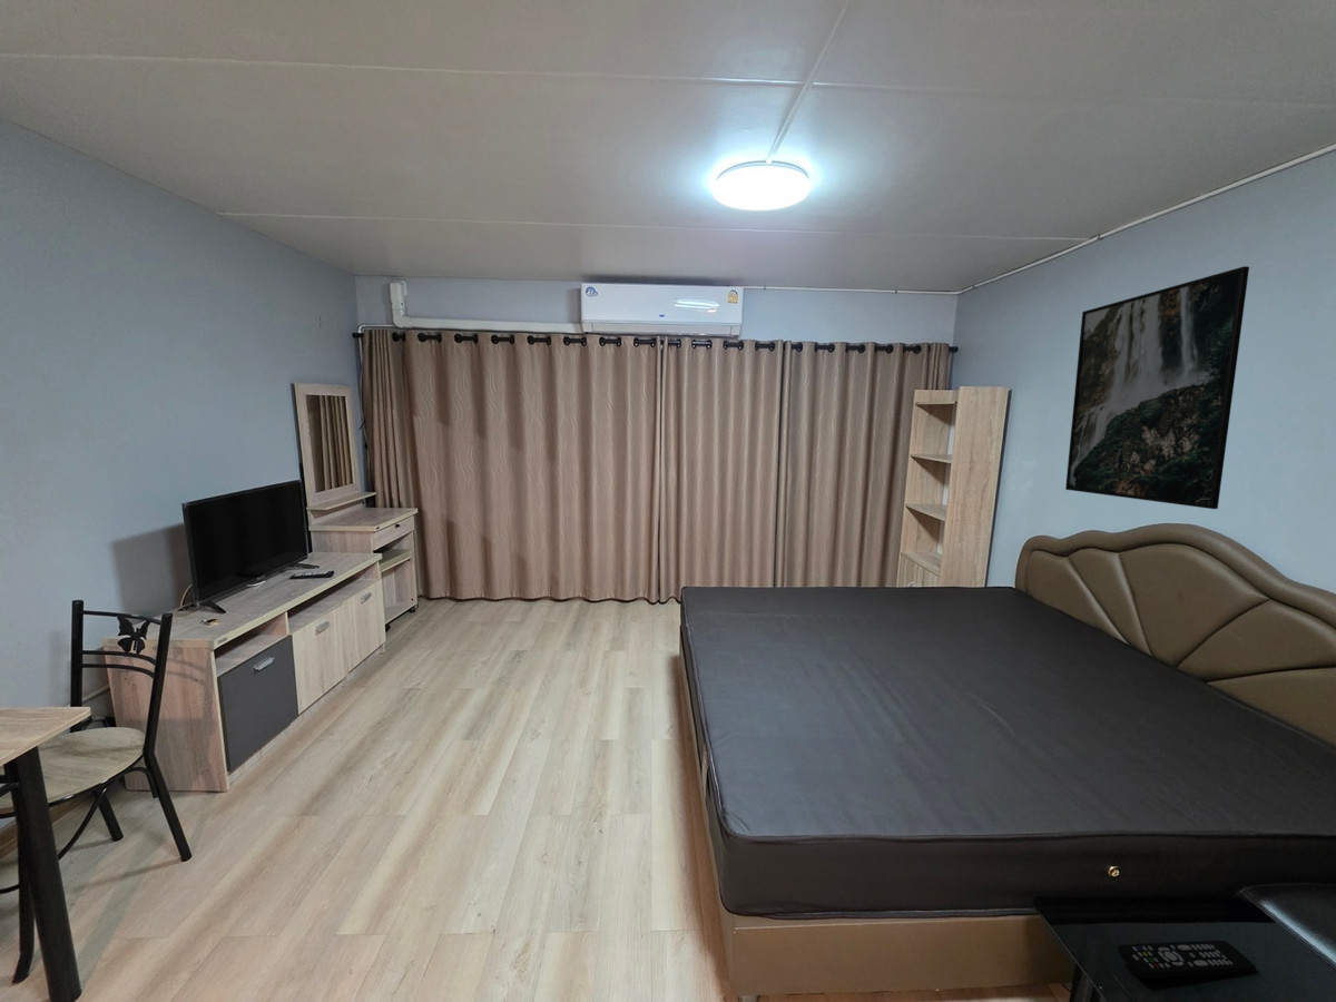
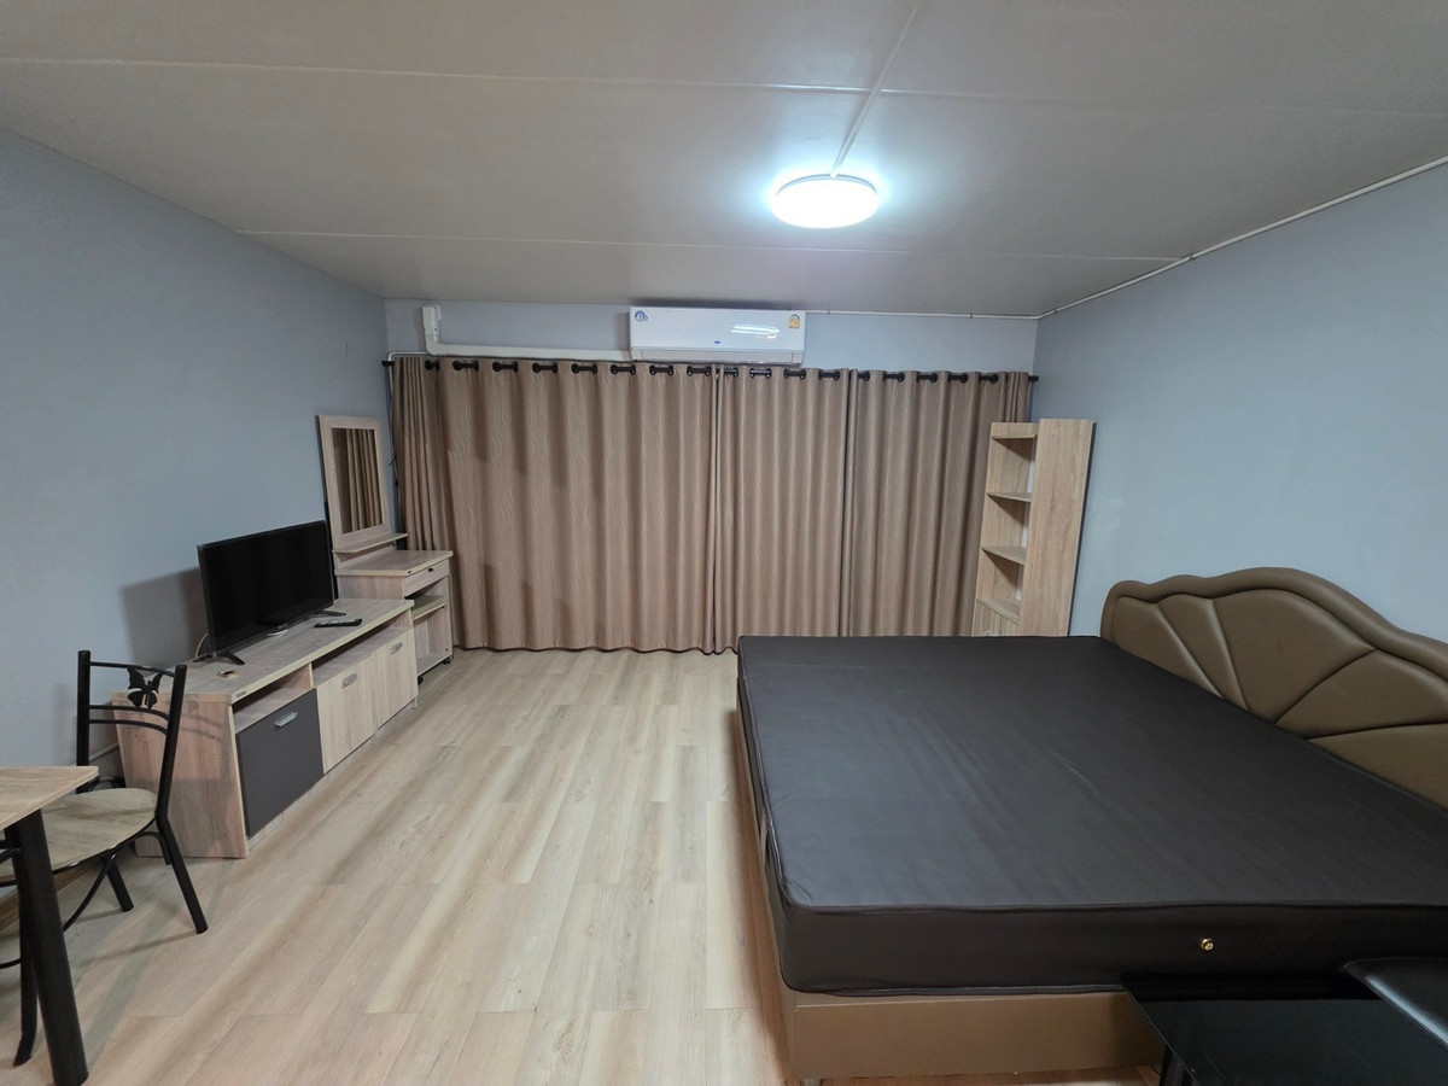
- remote control (1185, 960)
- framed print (1141, 397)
